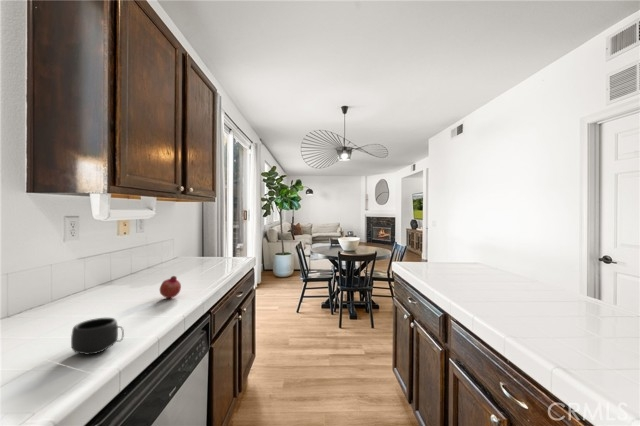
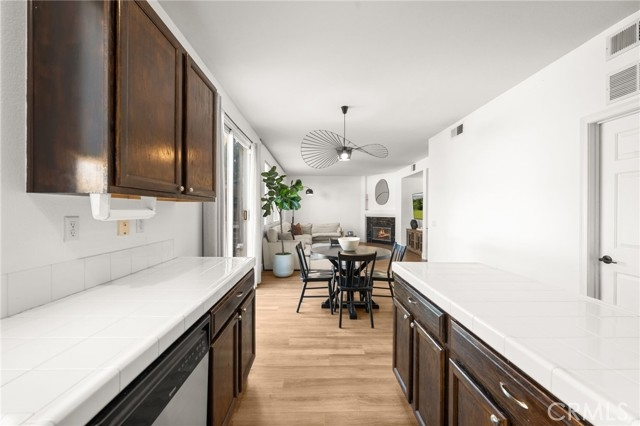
- fruit (170, 286)
- mug (99, 336)
